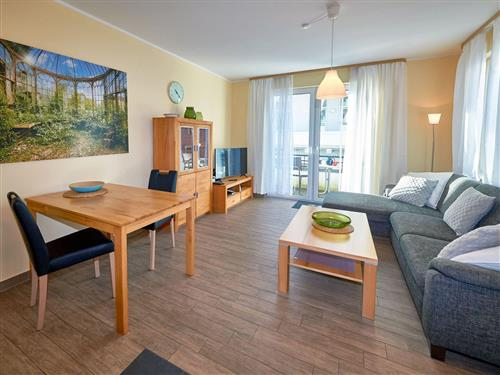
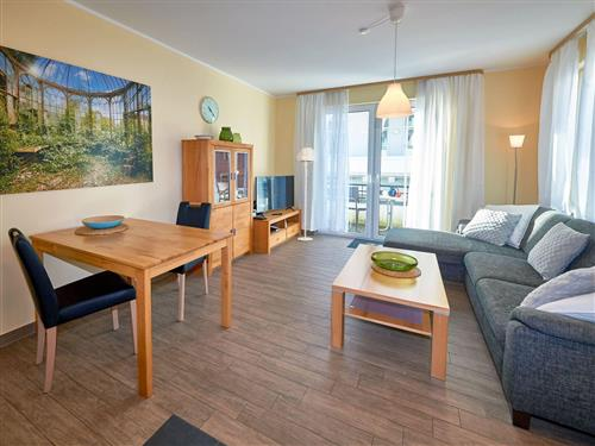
+ floor lamp (305, 194)
